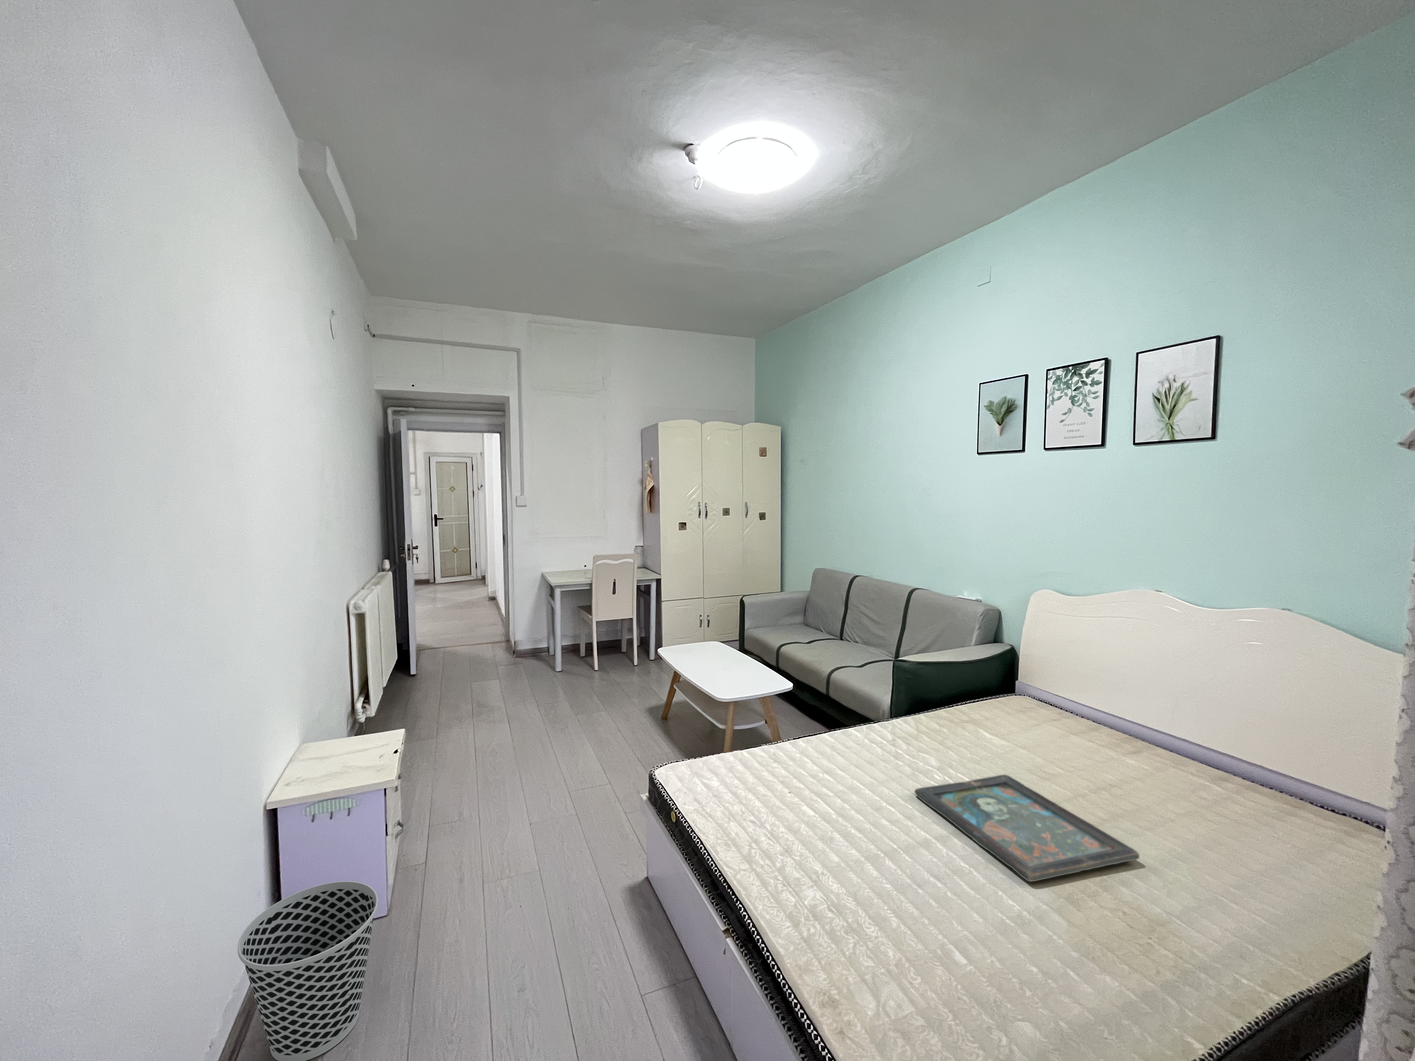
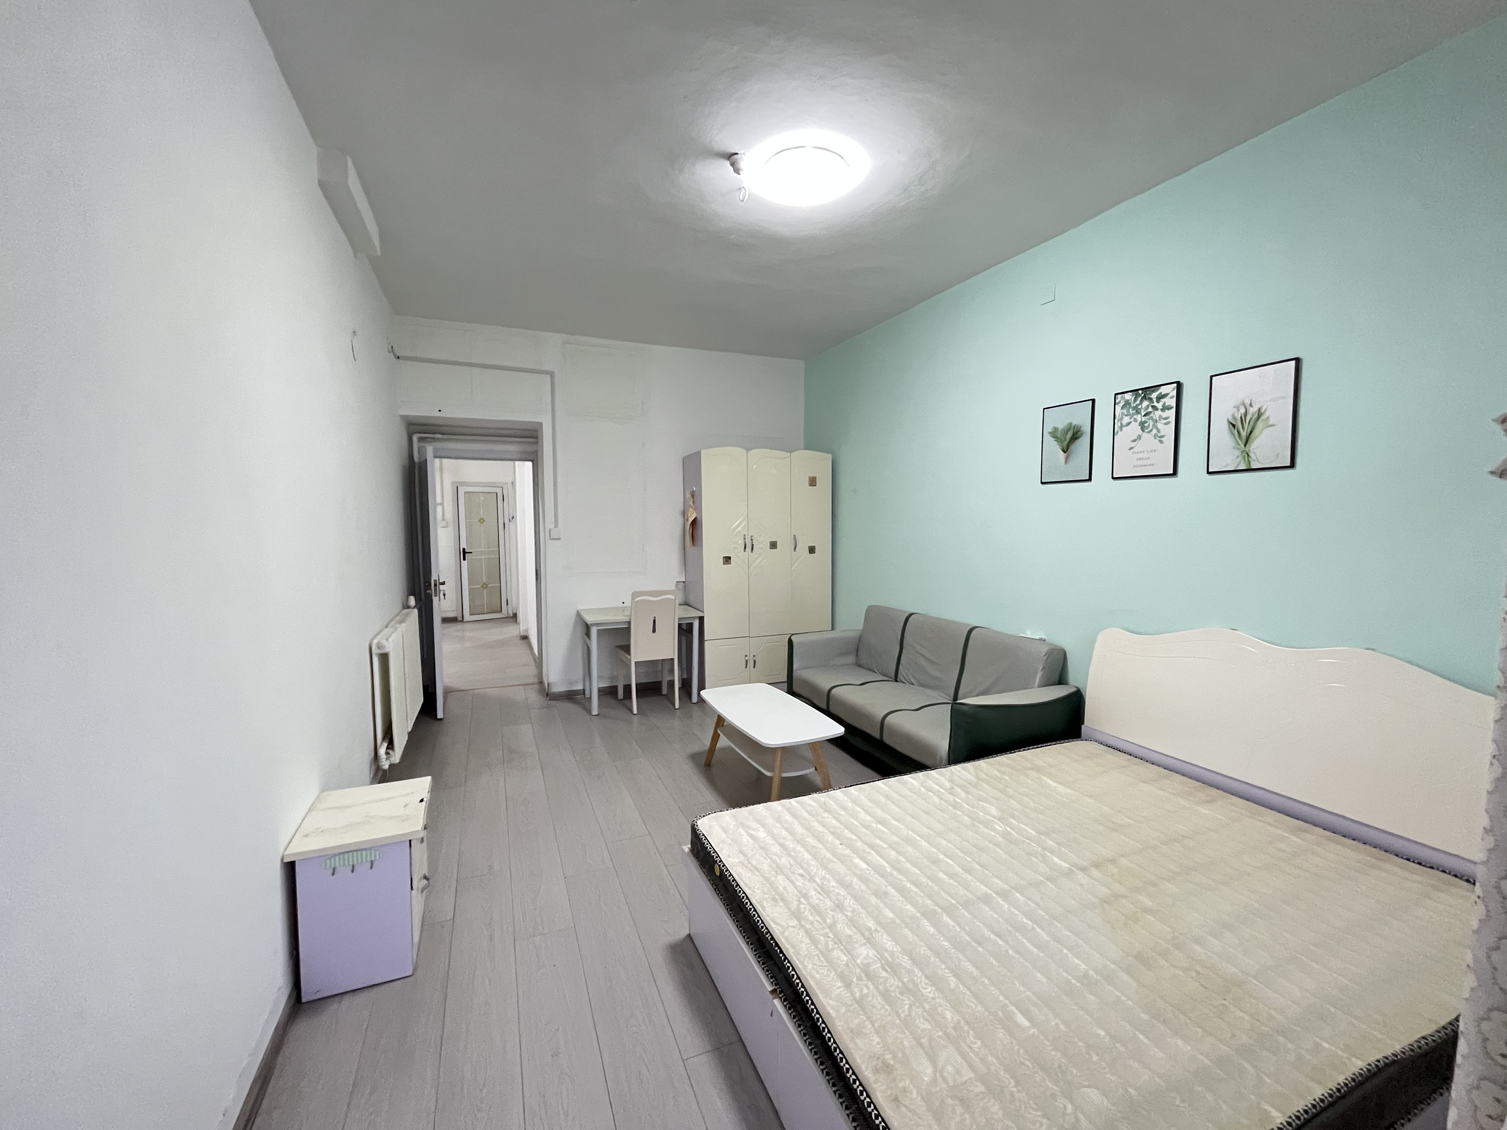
- wastebasket (314, 973)
- decorative tray (1016, 820)
